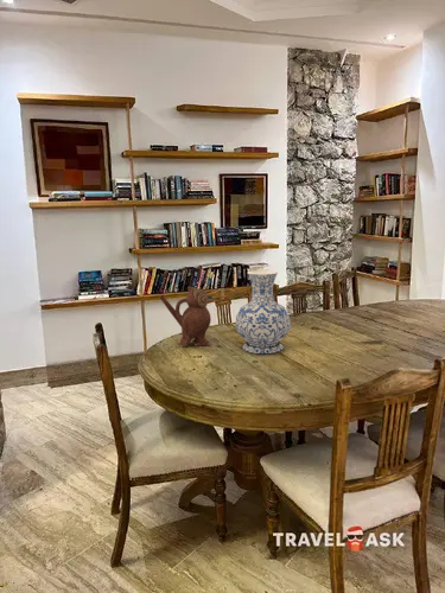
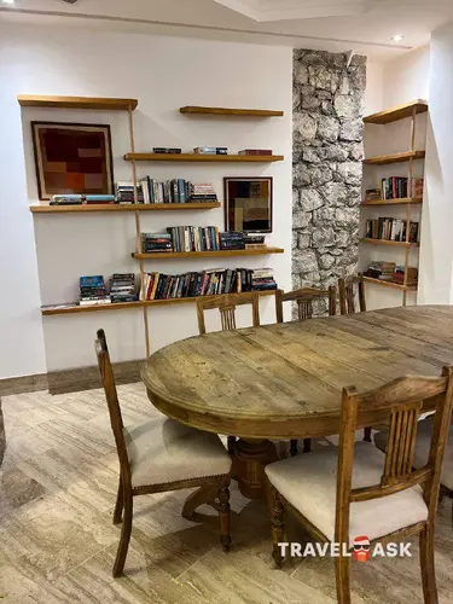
- teapot (189, 315)
- vase (262, 310)
